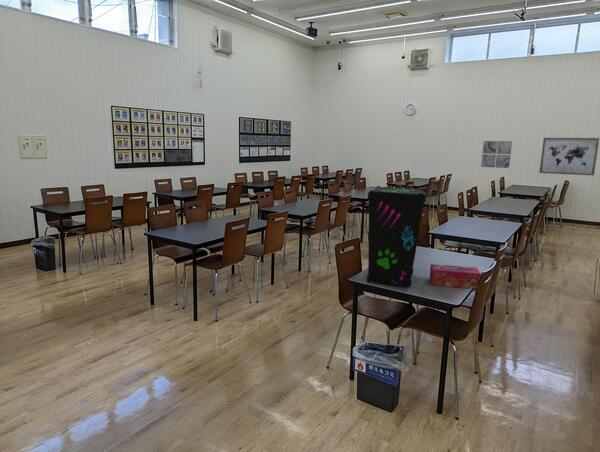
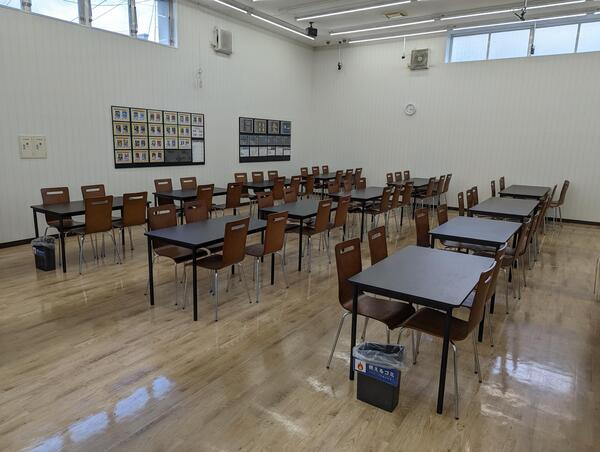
- wall art (568, 156)
- wall art (495, 153)
- tissue box (454, 276)
- speaker (395, 234)
